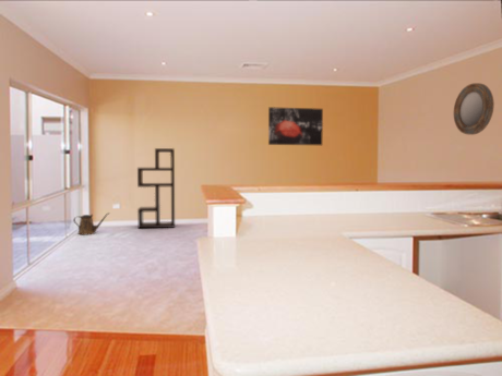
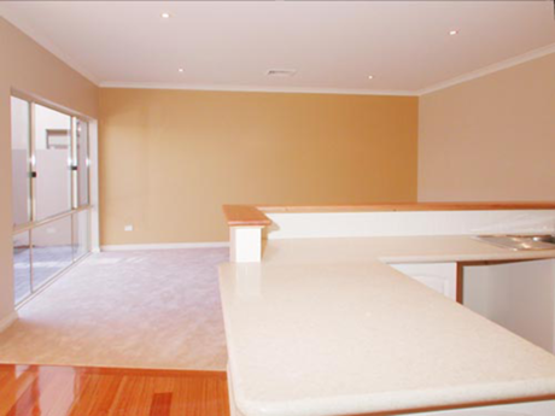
- home mirror (471, 109)
- shelving unit (156, 187)
- wall art (296, 126)
- watering can (92, 222)
